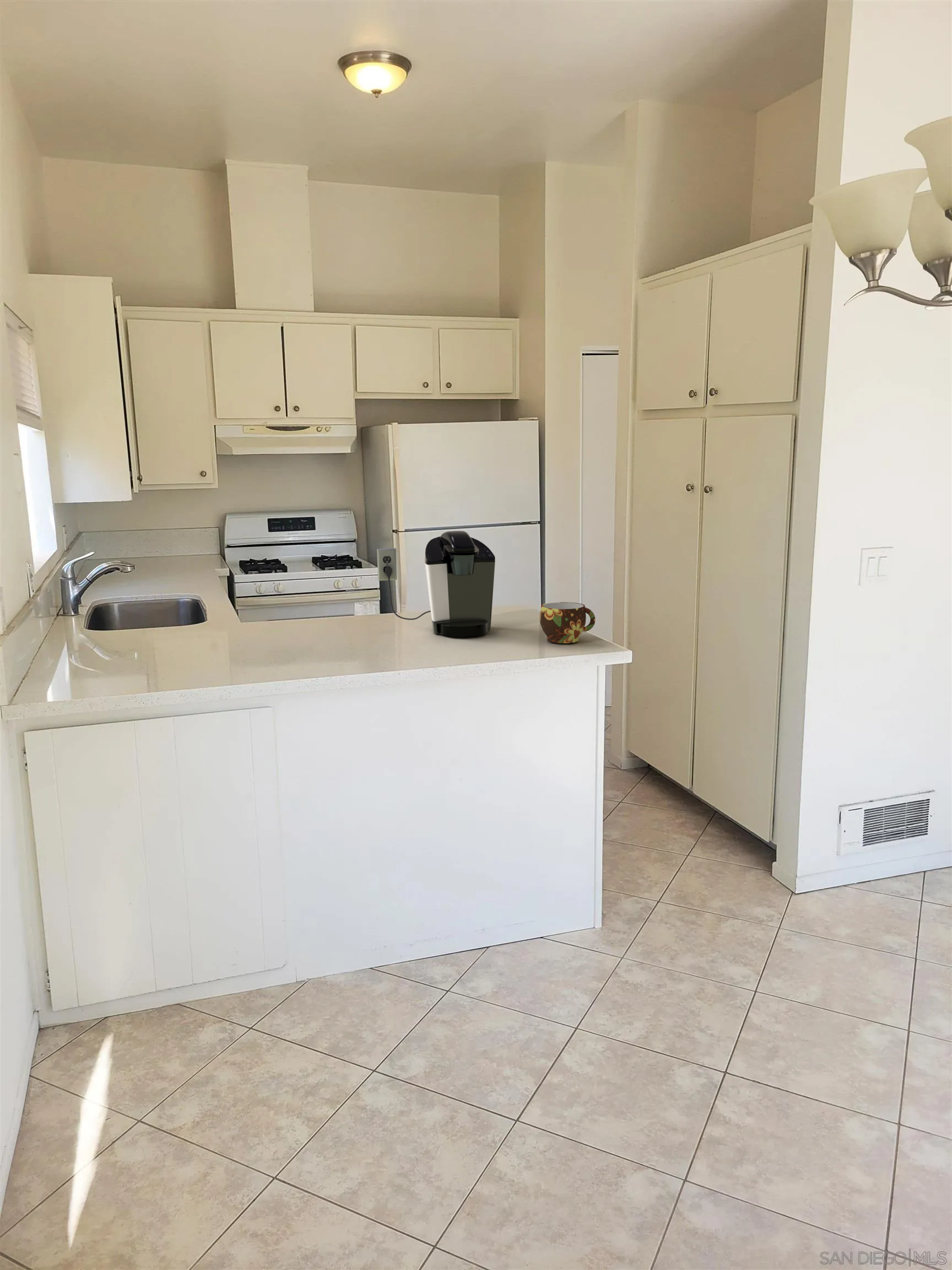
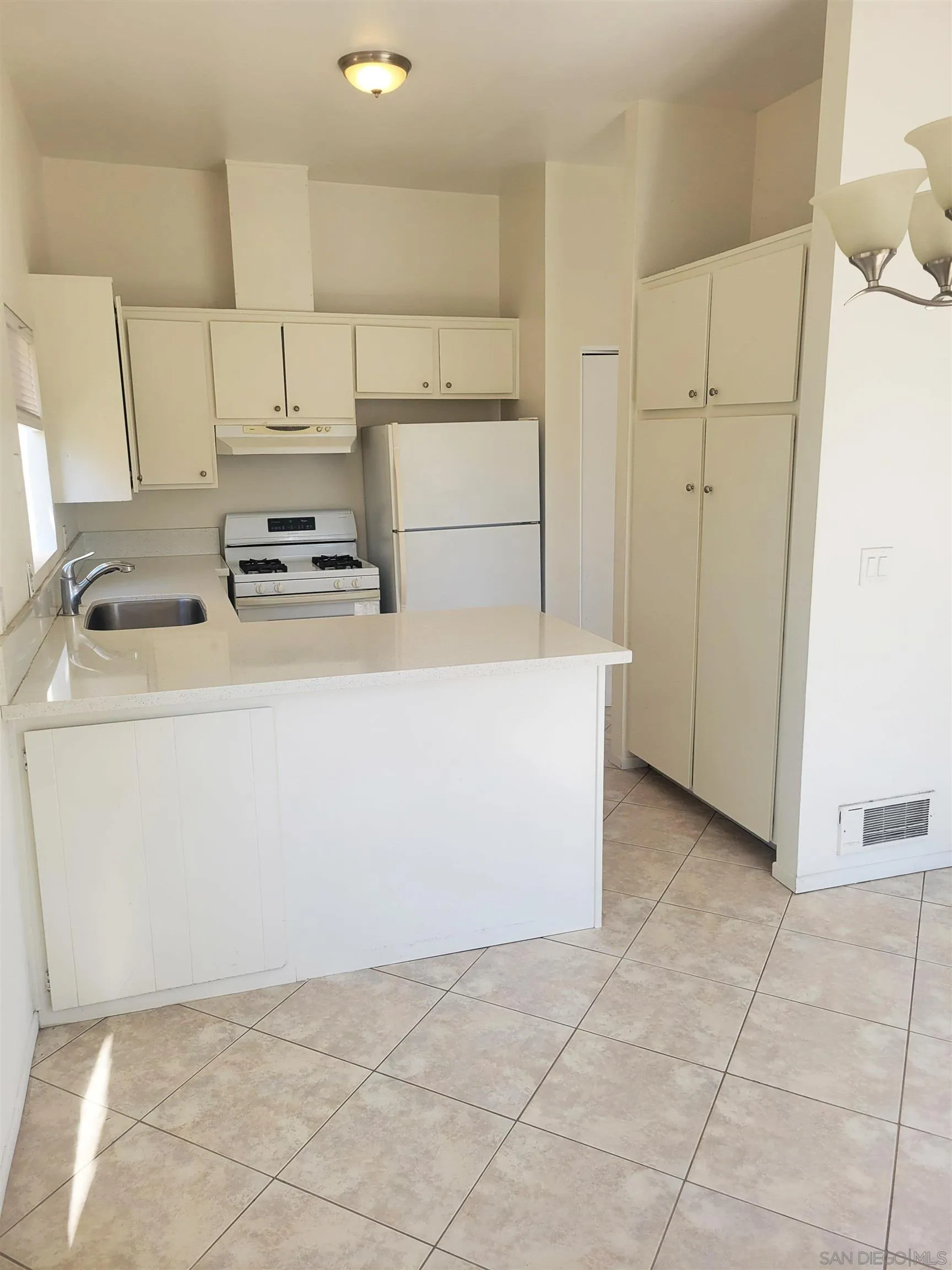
- cup (565, 623)
- coffee maker (439, 582)
